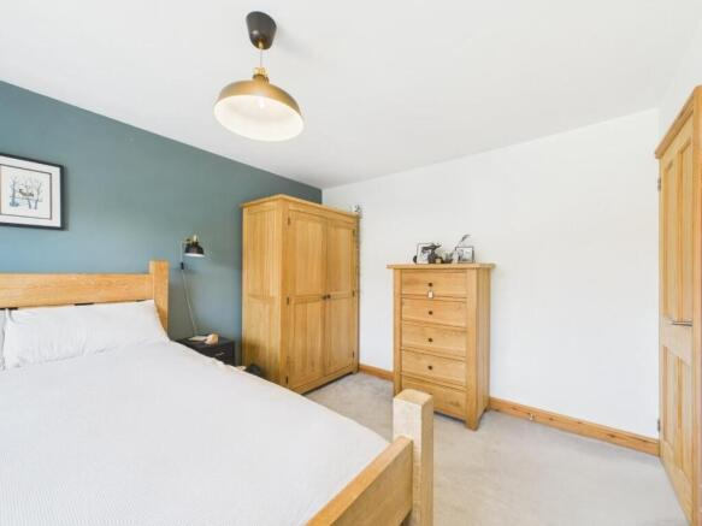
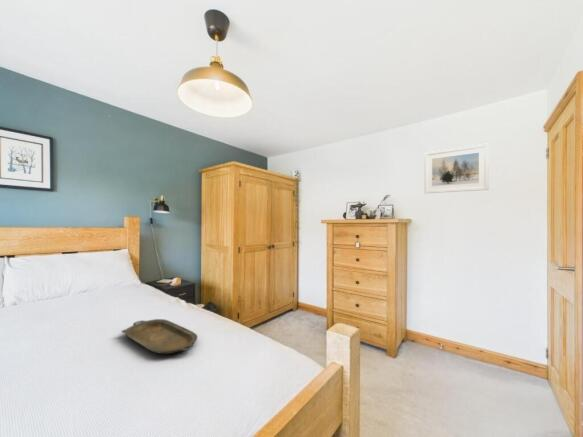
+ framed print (454, 170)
+ serving tray (160, 336)
